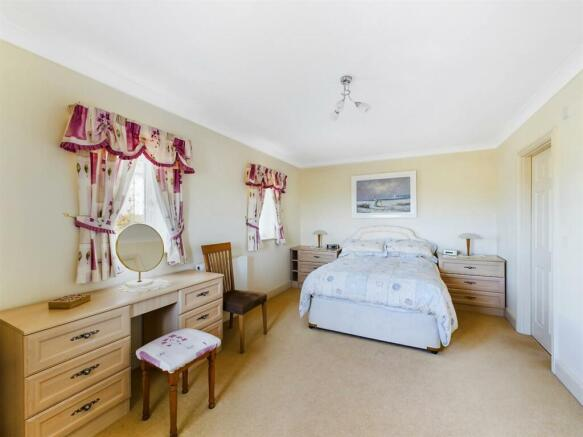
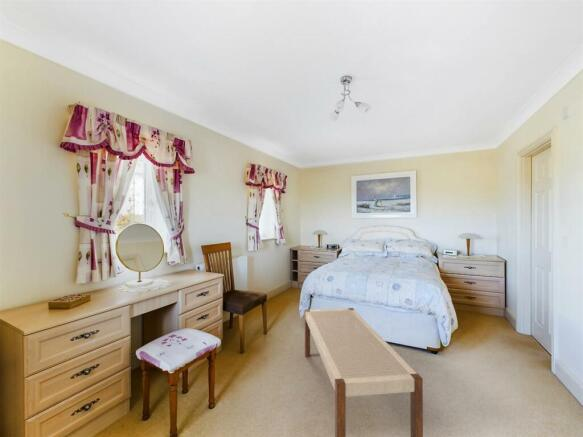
+ bench (347, 363)
